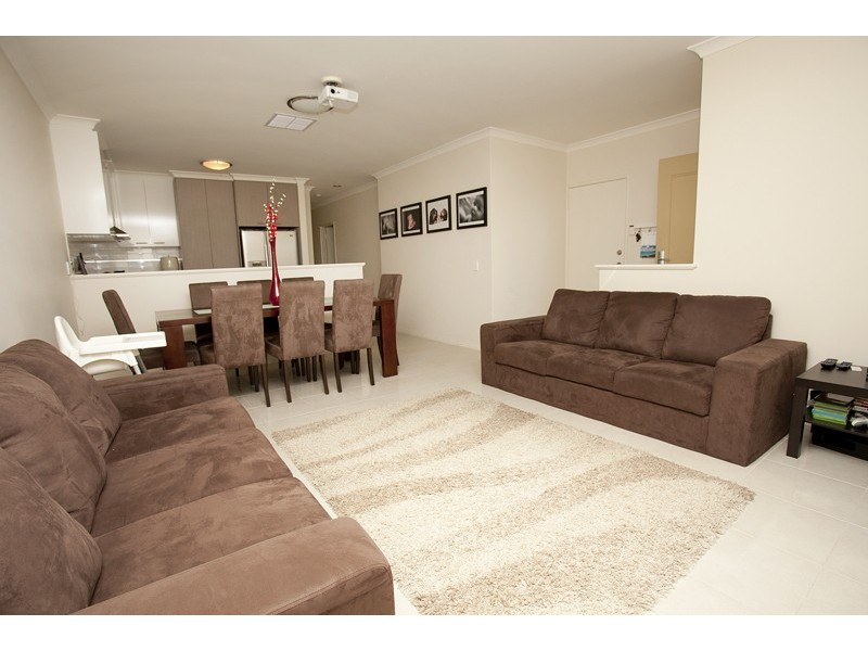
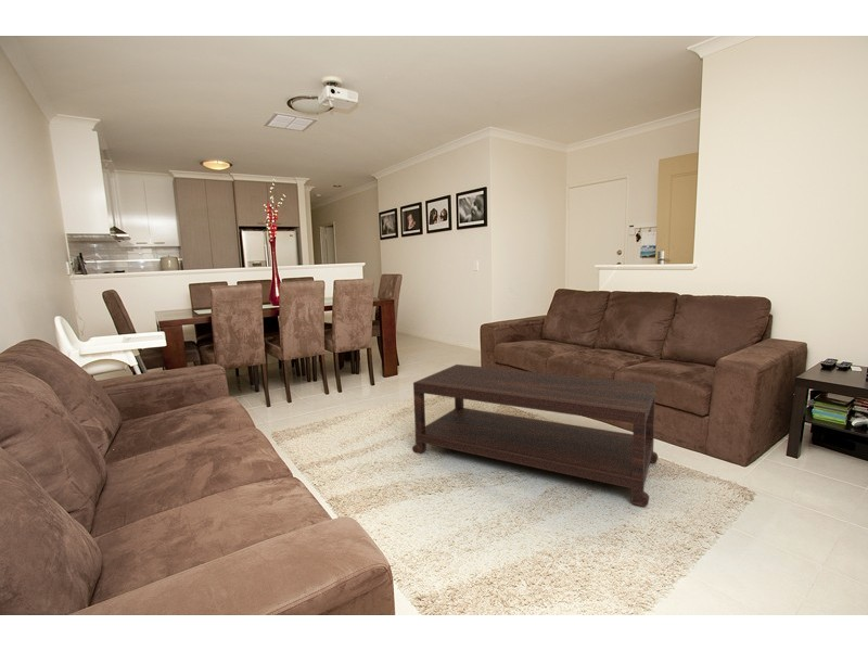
+ coffee table (529, 420)
